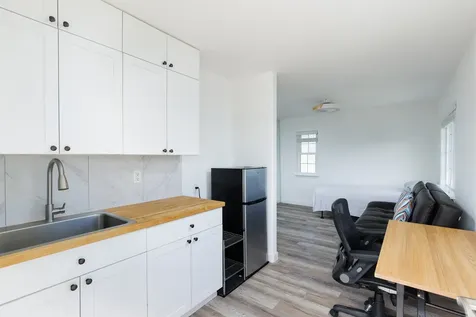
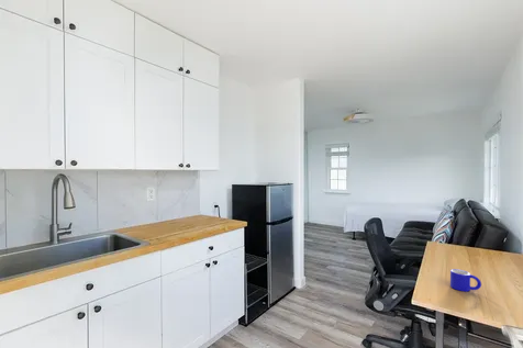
+ mug (465, 280)
